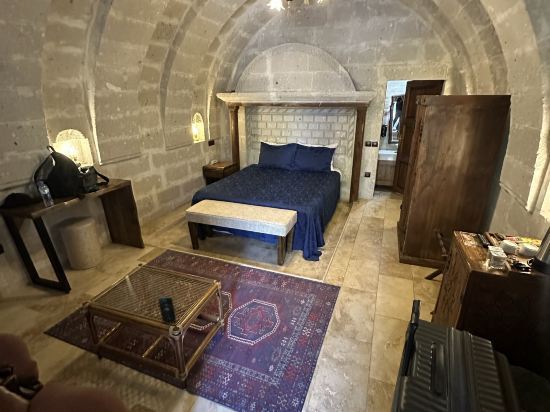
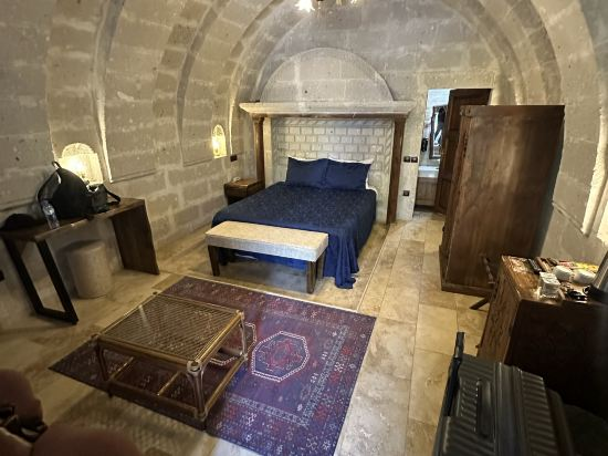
- smartphone (167, 309)
